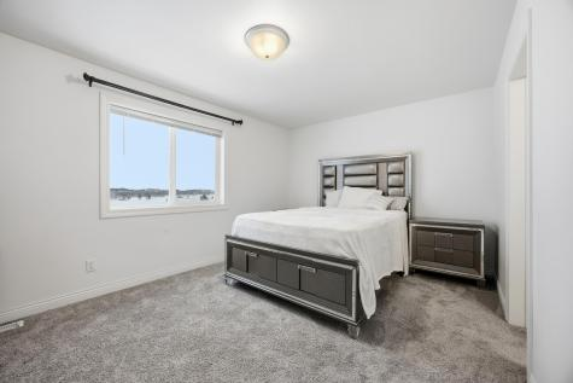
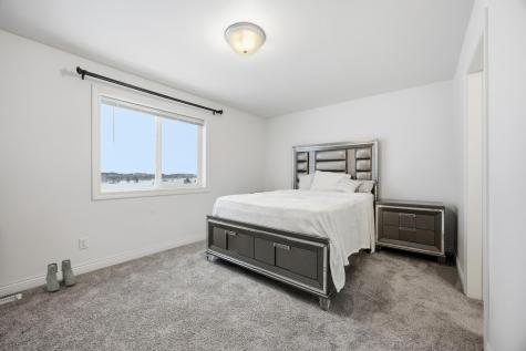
+ boots (62, 273)
